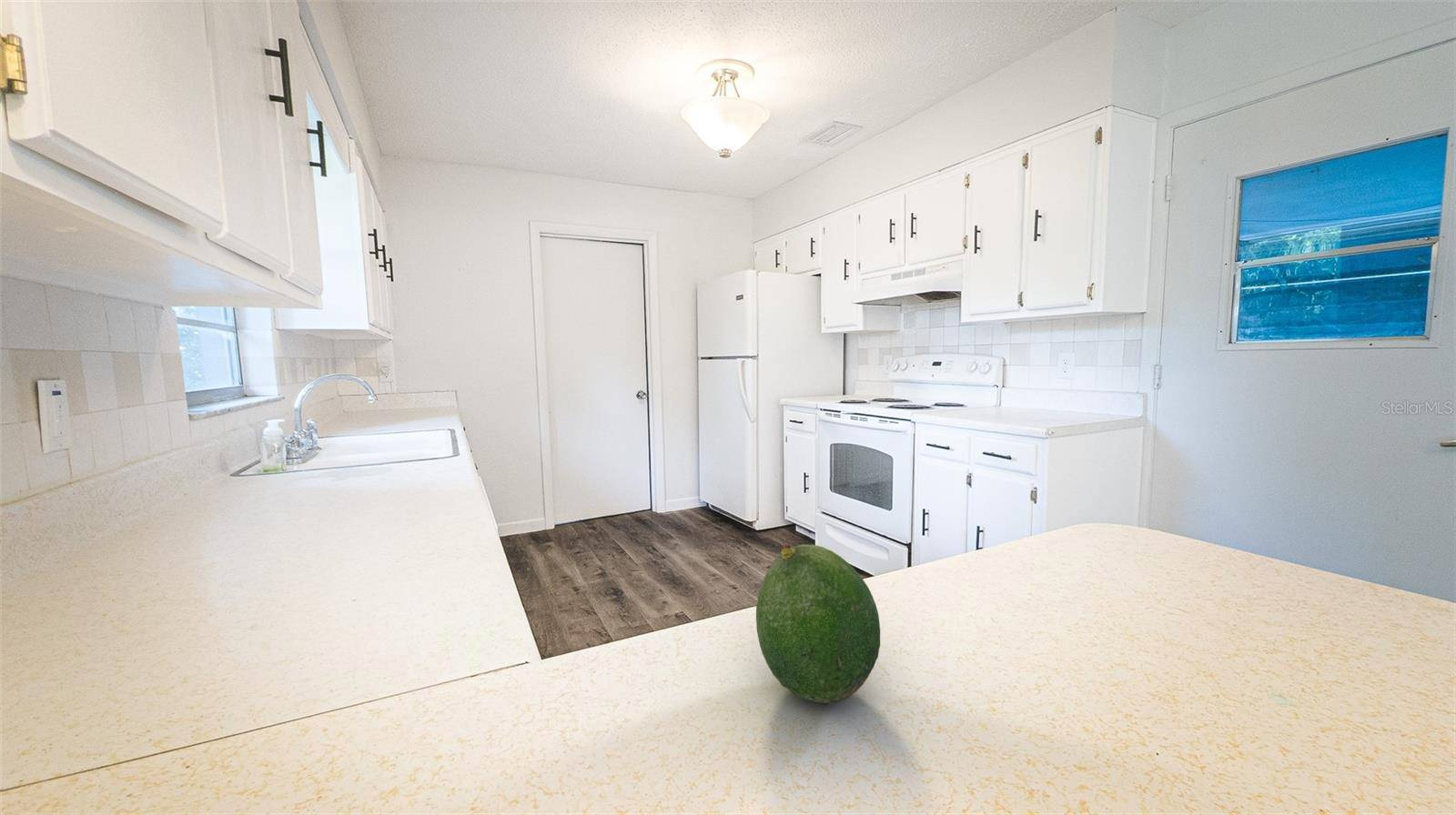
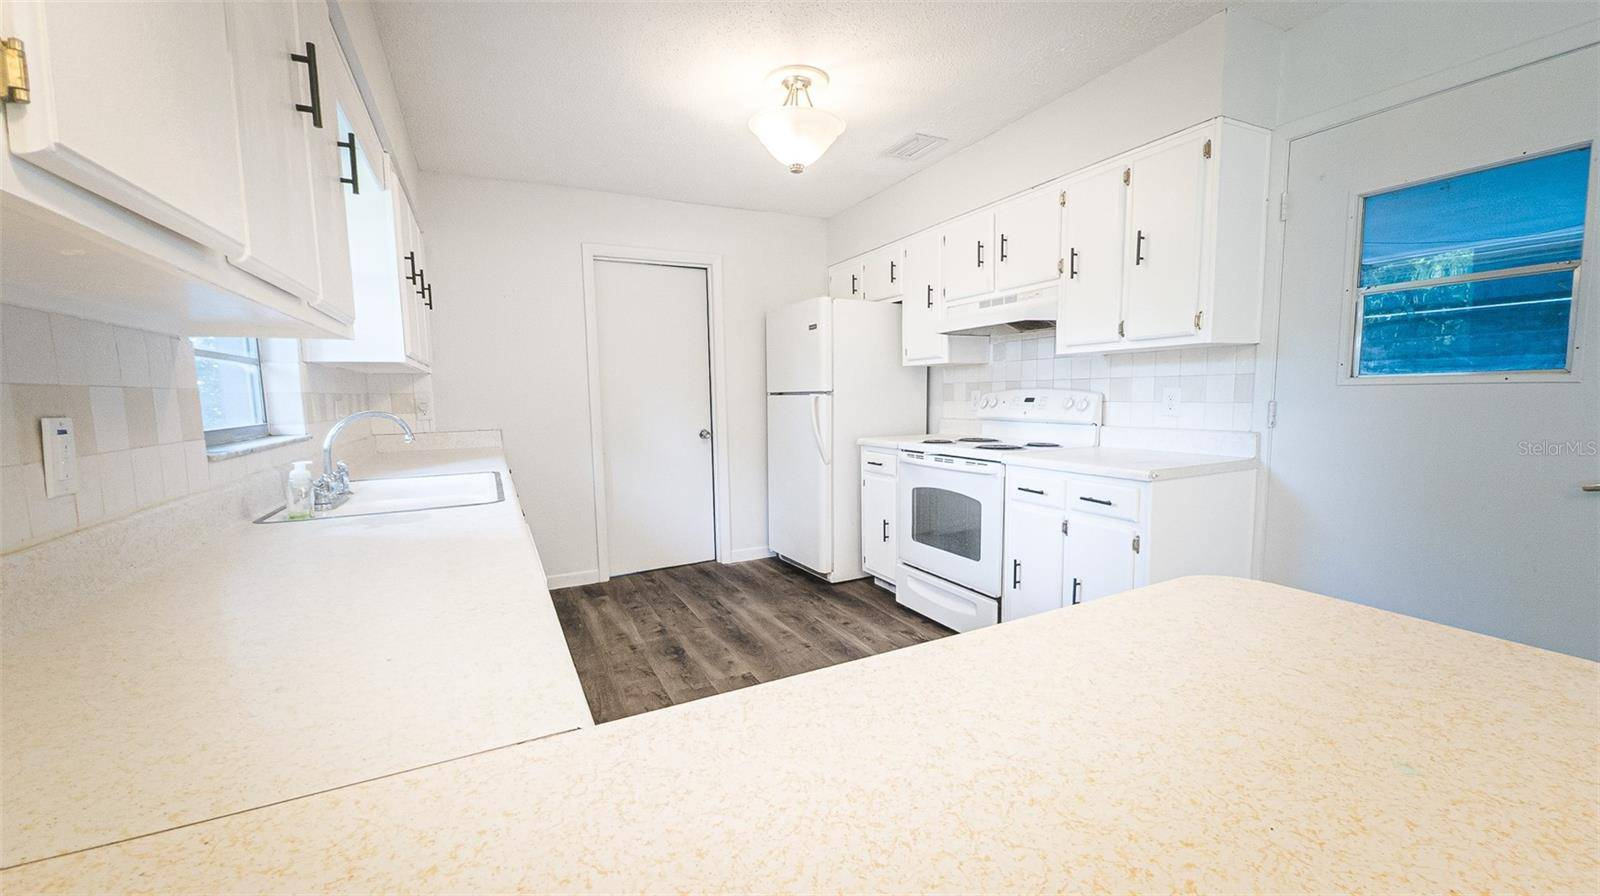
- fruit (817, 618)
